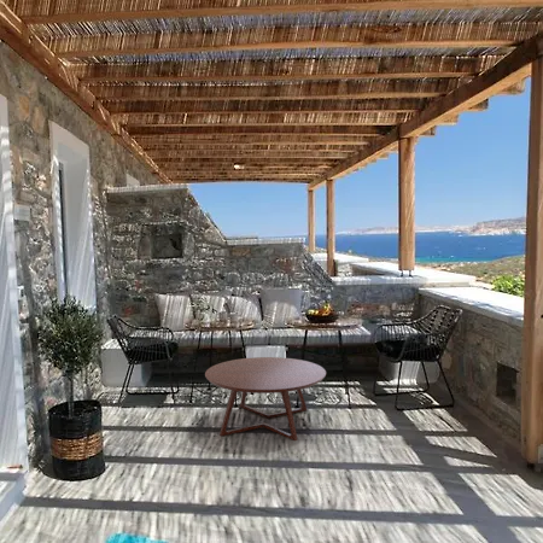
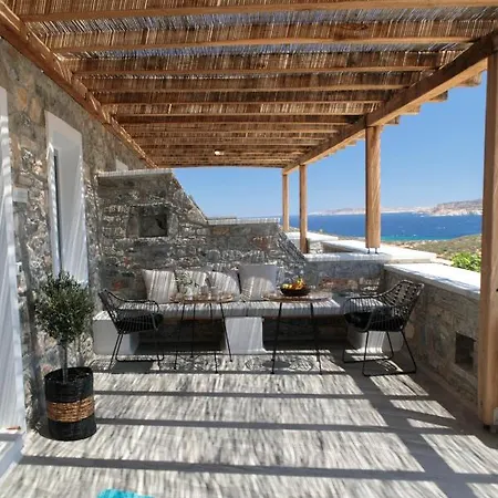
- coffee table (265, 392)
